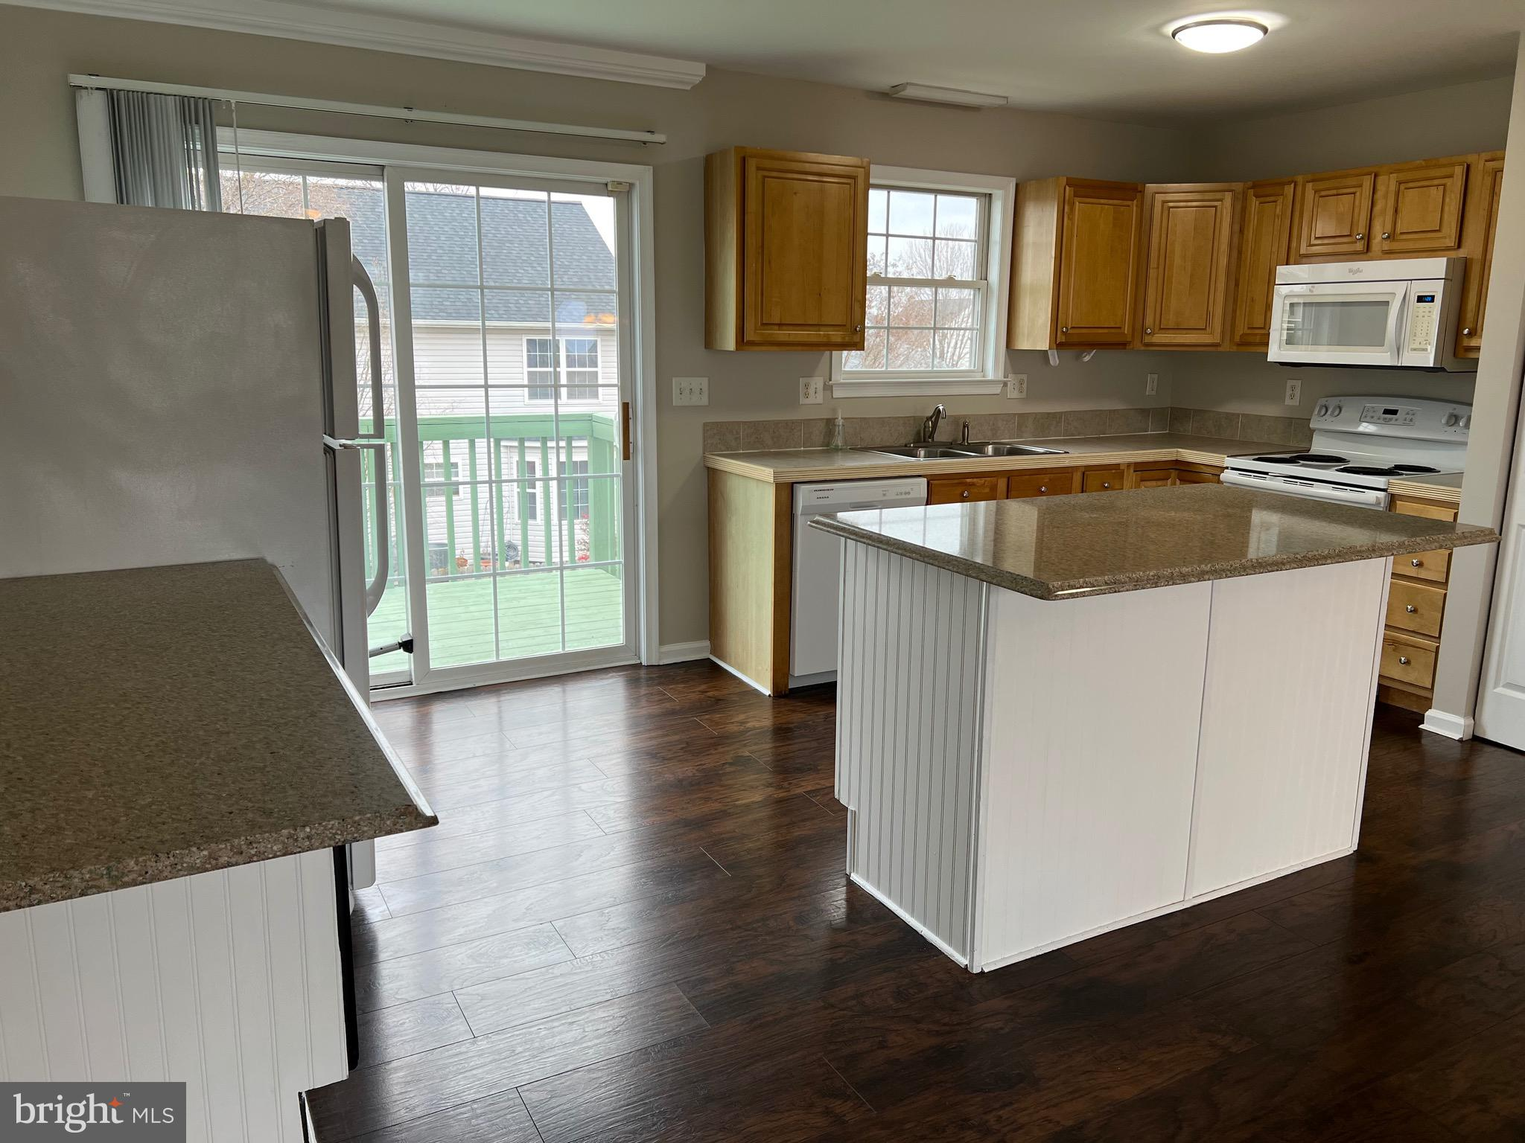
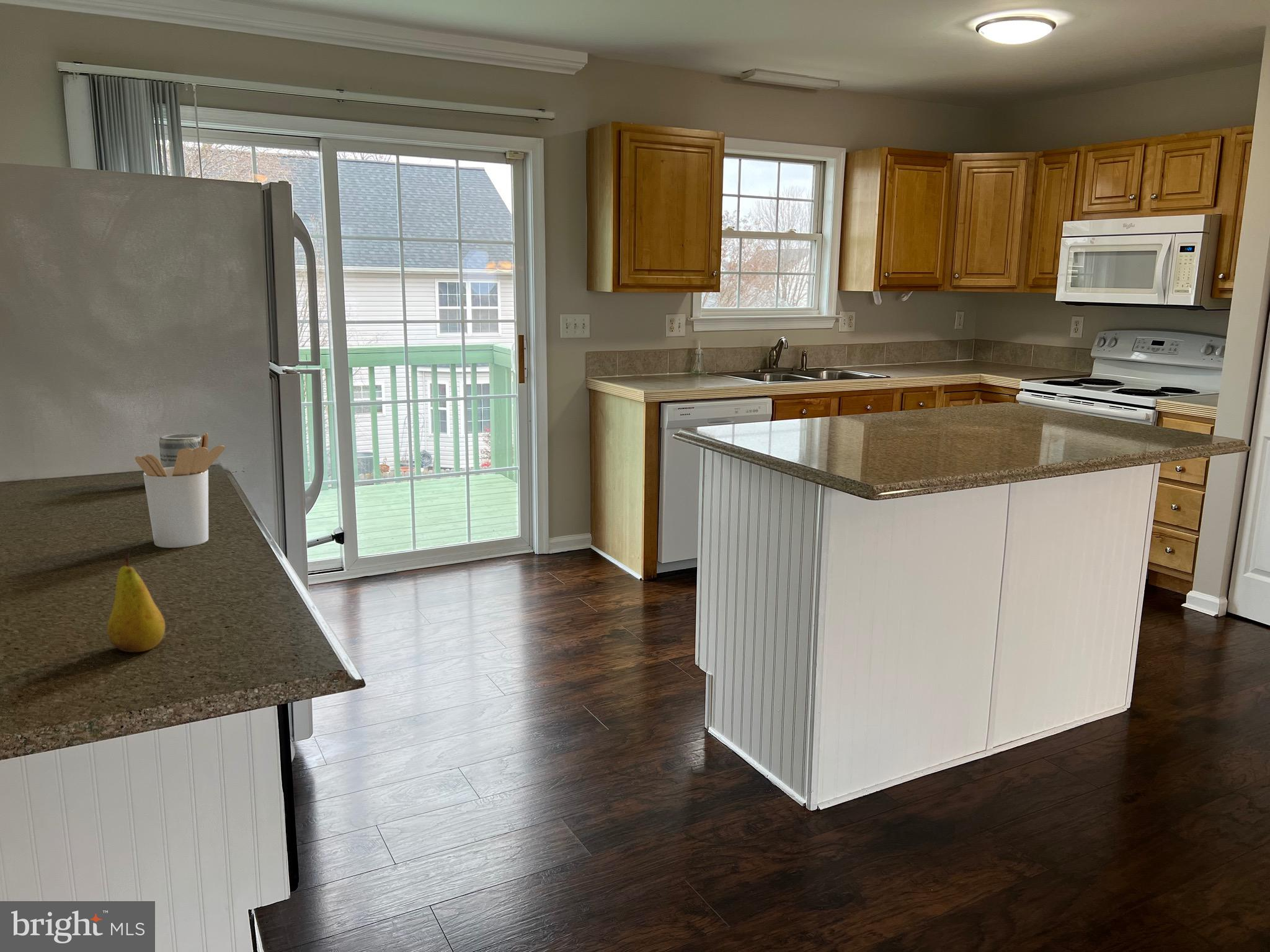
+ fruit (135, 600)
+ mug (177, 453)
+ utensil holder (186, 491)
